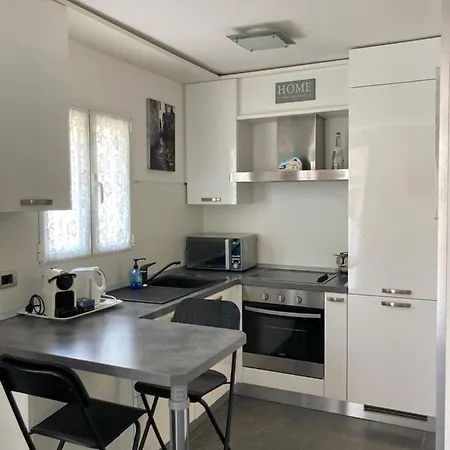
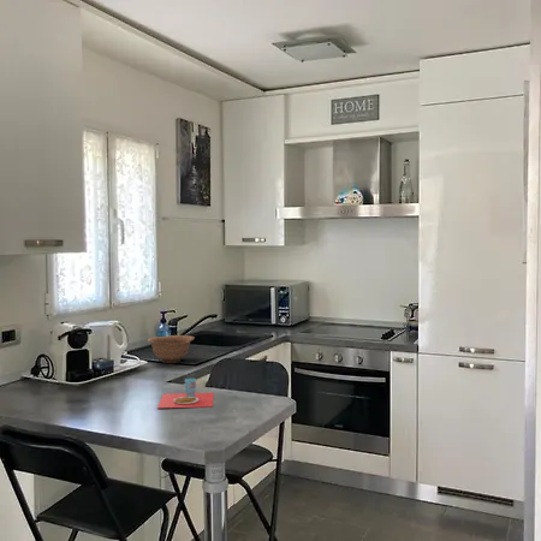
+ bowl (171, 349)
+ placemat (186, 391)
